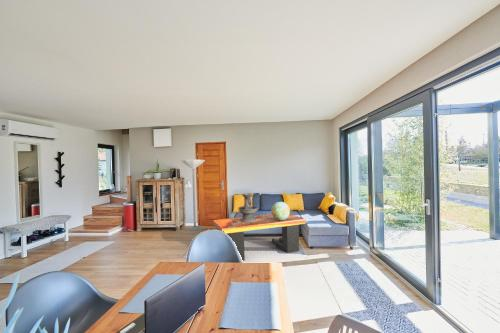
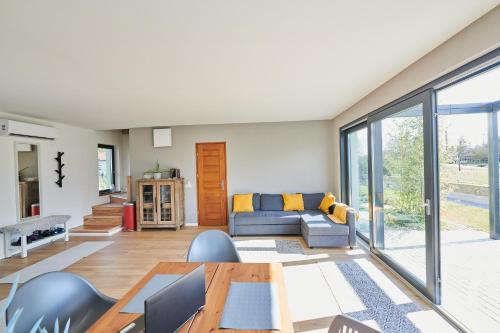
- coffee table (257, 229)
- floor lamp (194, 194)
- decorative urn (248, 206)
- decorative globe (280, 210)
